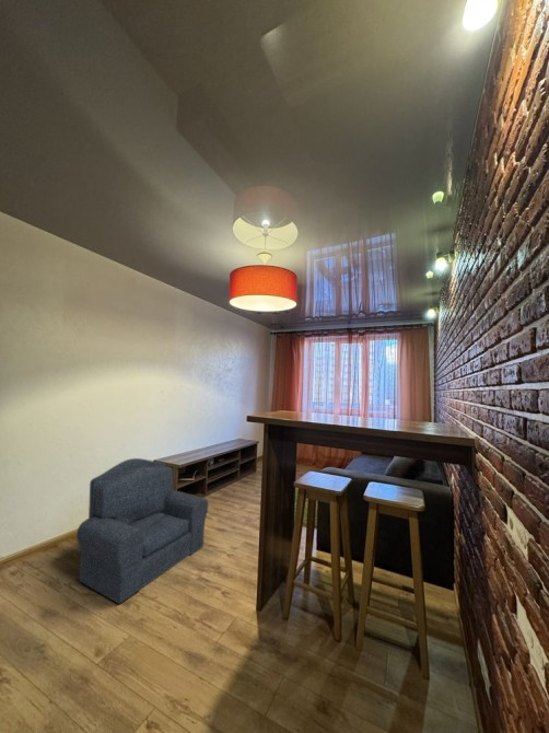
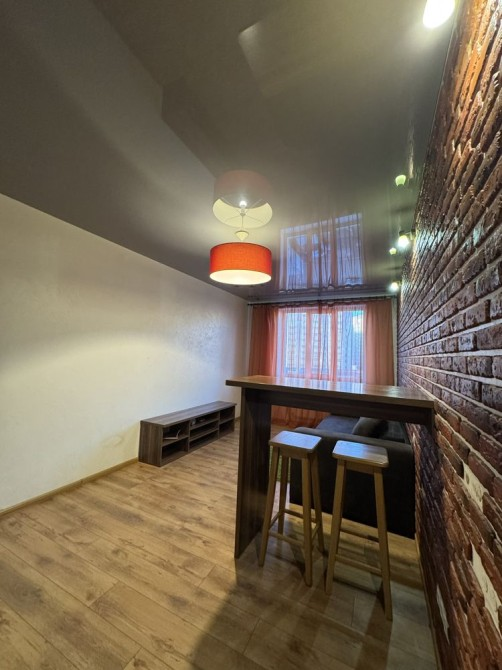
- armchair (148, 511)
